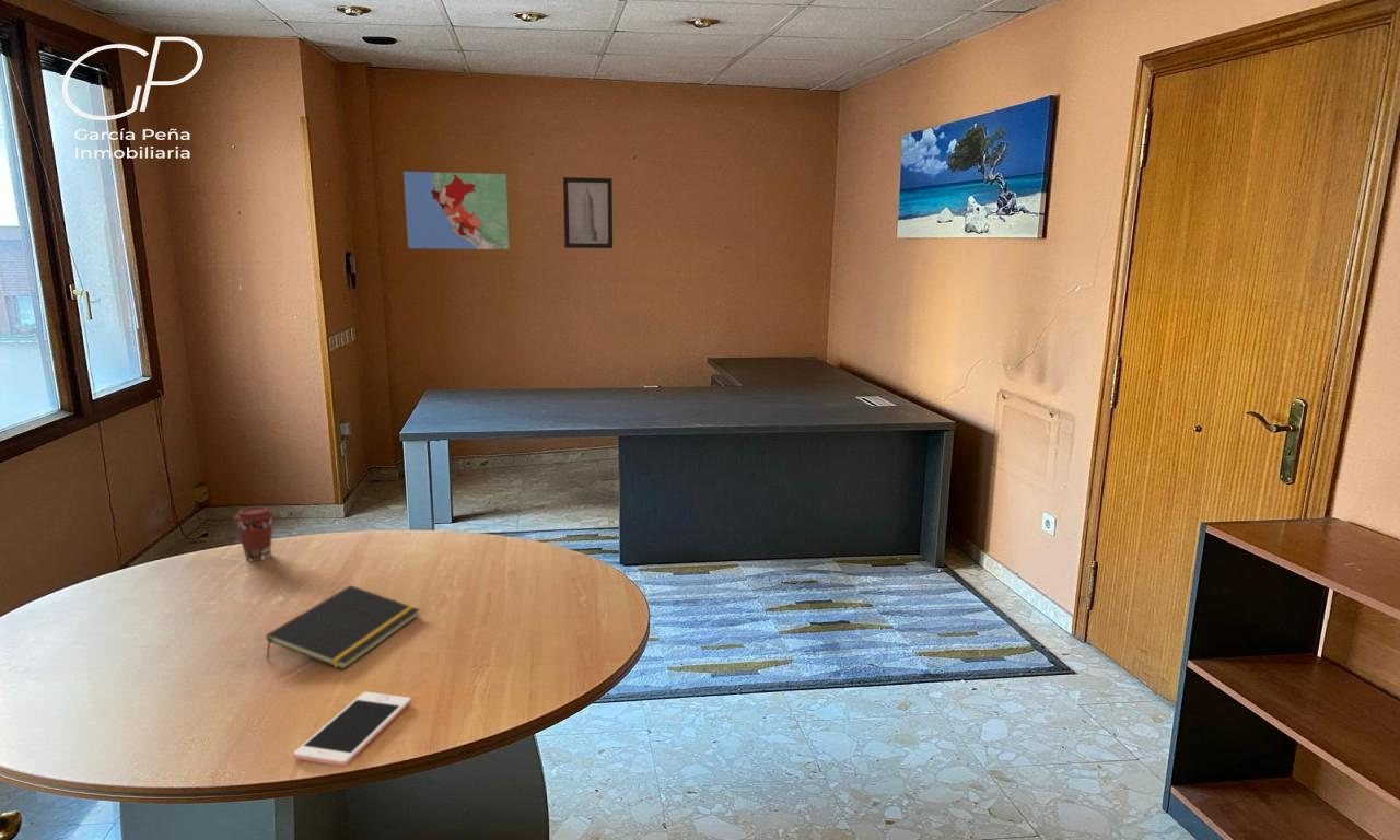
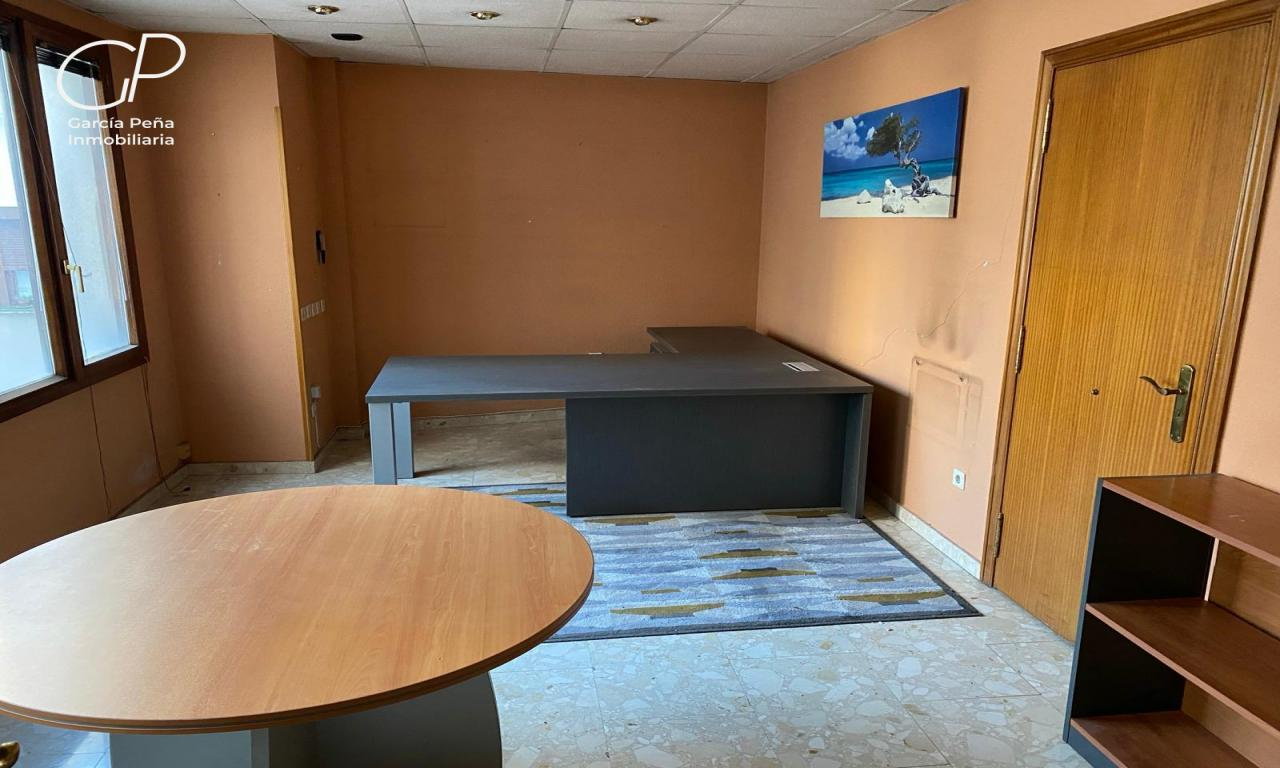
- notepad (347, 623)
- map (457, 211)
- coffee cup (256, 534)
- wall art (587, 213)
- cell phone (355, 726)
